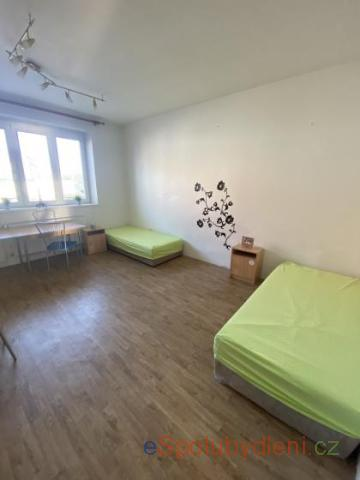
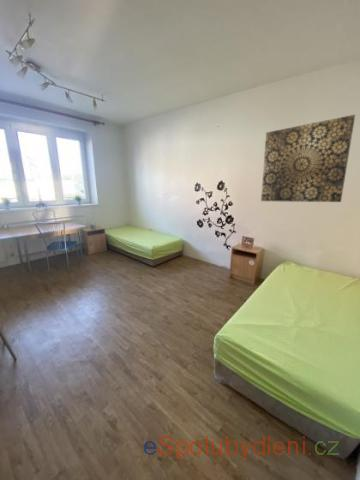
+ wall art (300, 164)
